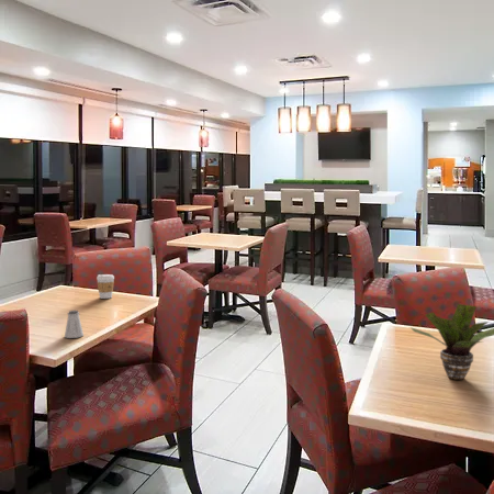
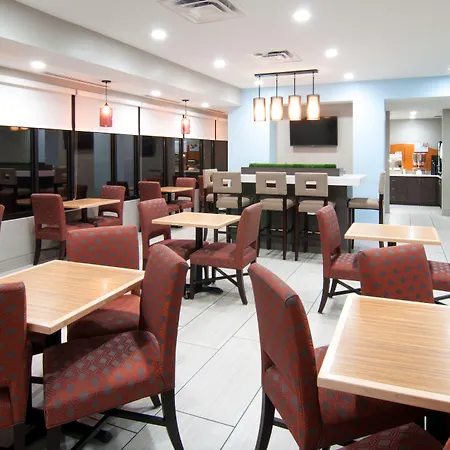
- potted plant (454, 343)
- coffee cup (105, 285)
- saltshaker (74, 323)
